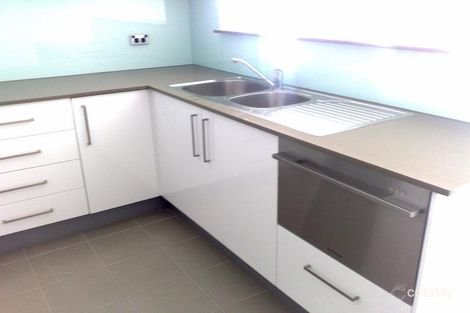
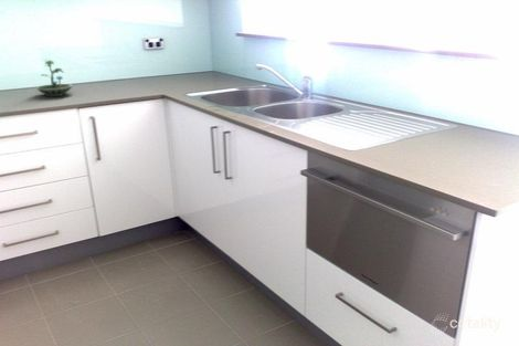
+ terrarium (50, 66)
